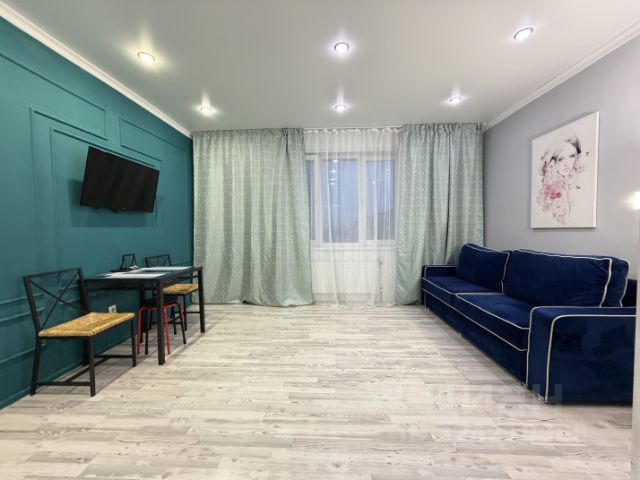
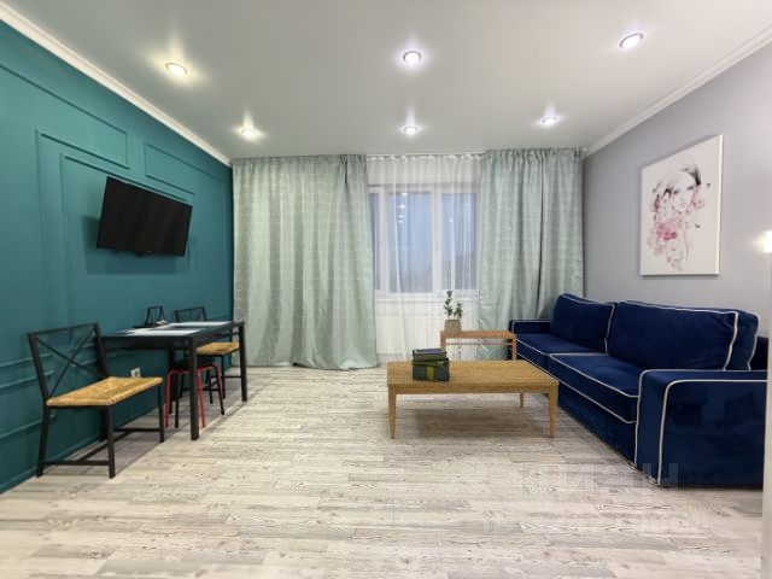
+ stack of books (429, 363)
+ coffee table (463, 393)
+ potted plant (455, 311)
+ side table (475, 344)
